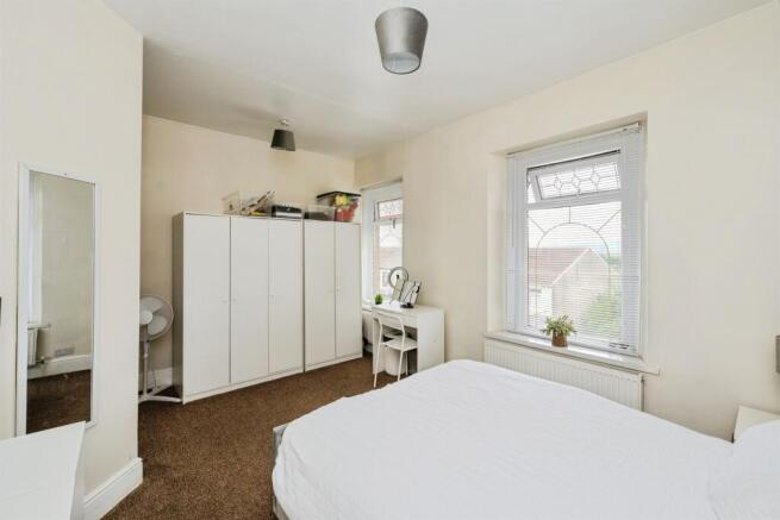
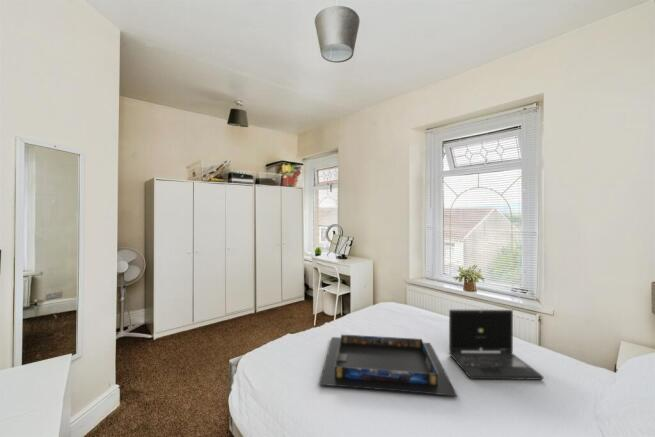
+ laptop (492, 342)
+ tray (382, 357)
